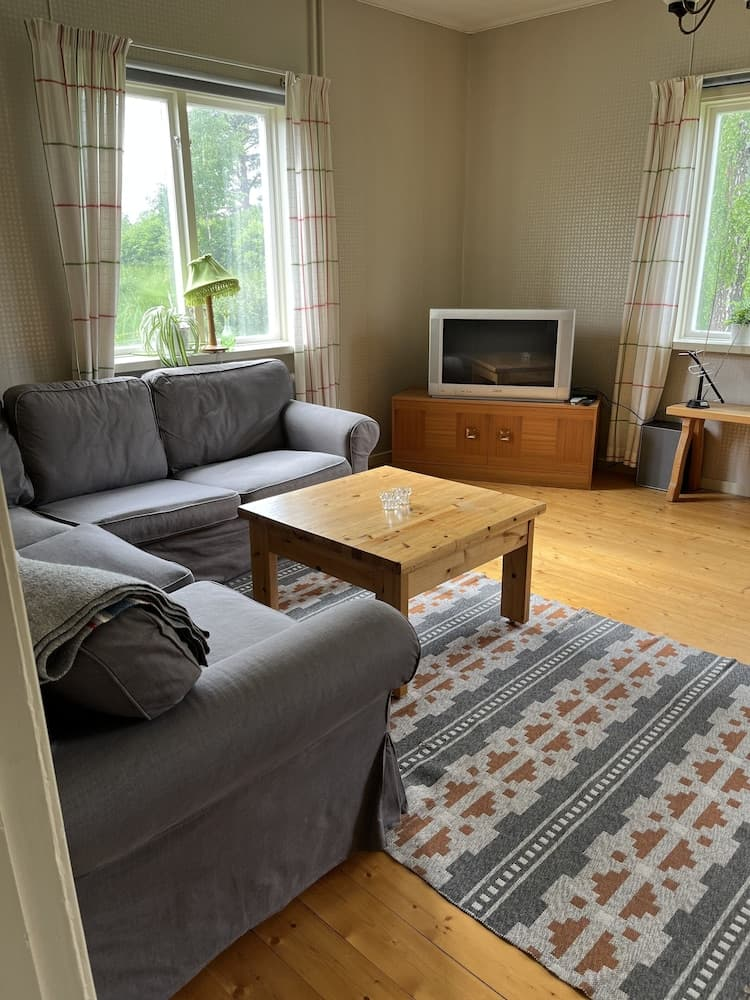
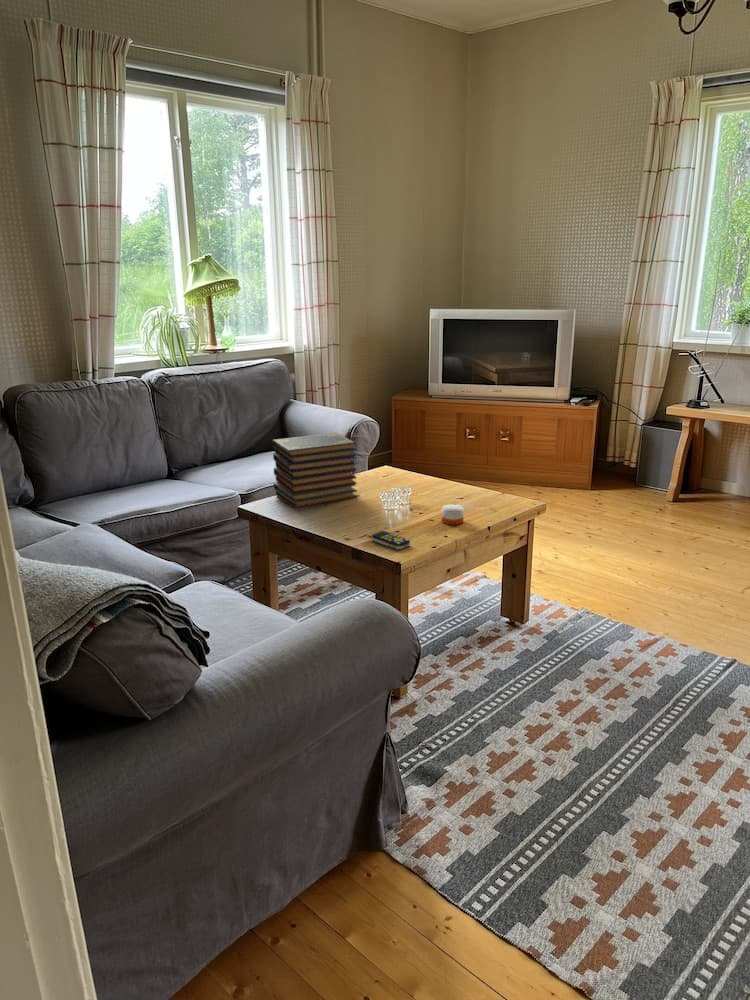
+ remote control (390, 539)
+ candle (452, 507)
+ book stack (314, 469)
